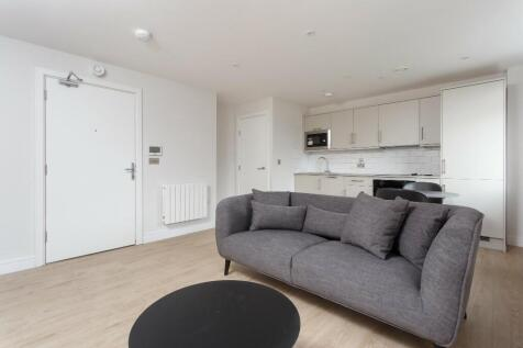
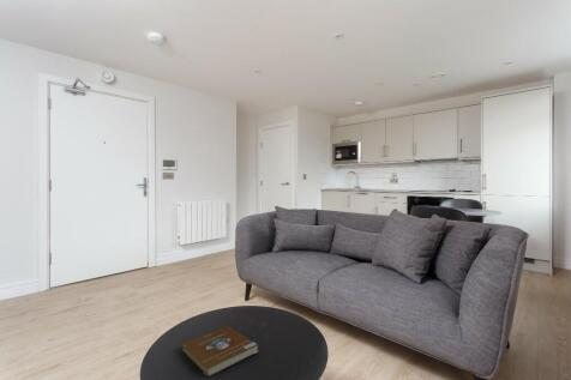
+ book (220, 348)
